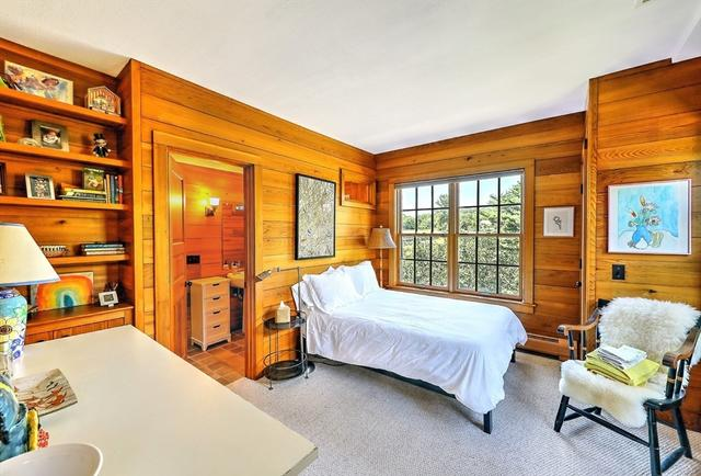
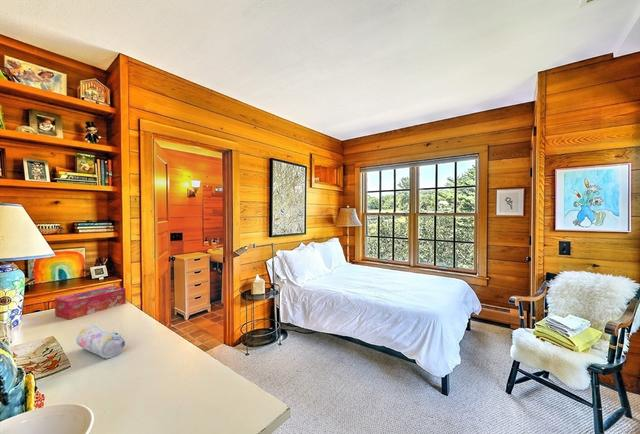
+ tissue box (92, 301)
+ pencil case (100, 340)
